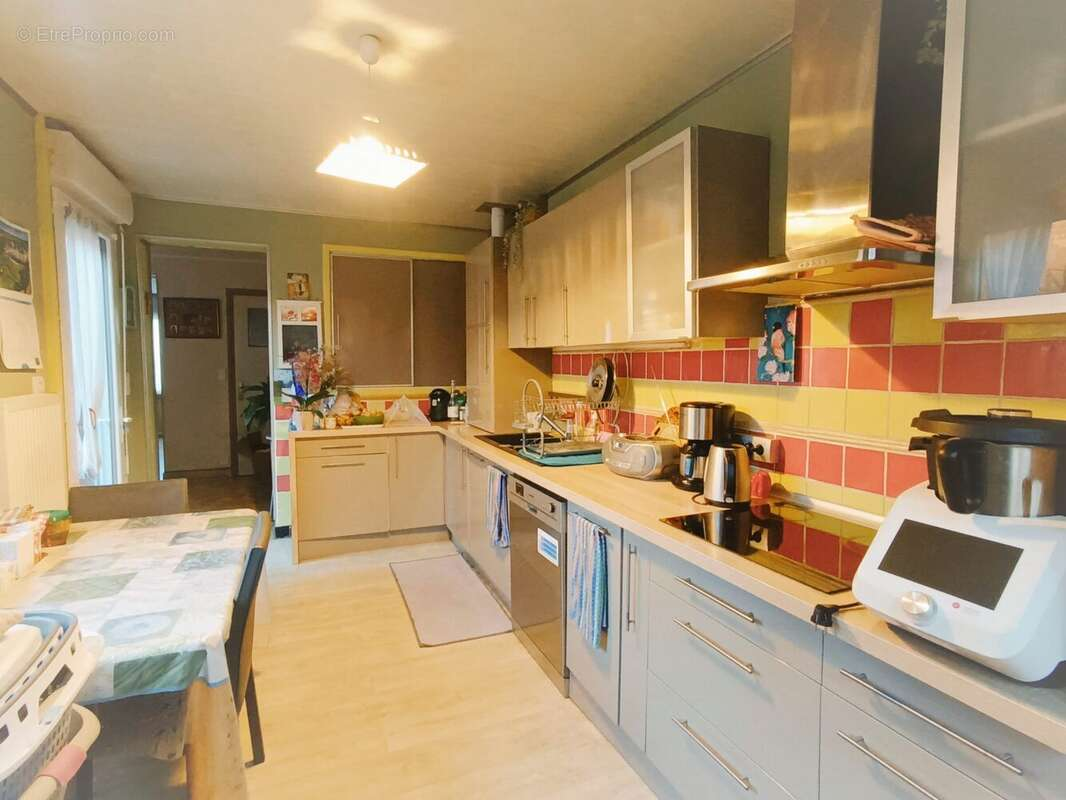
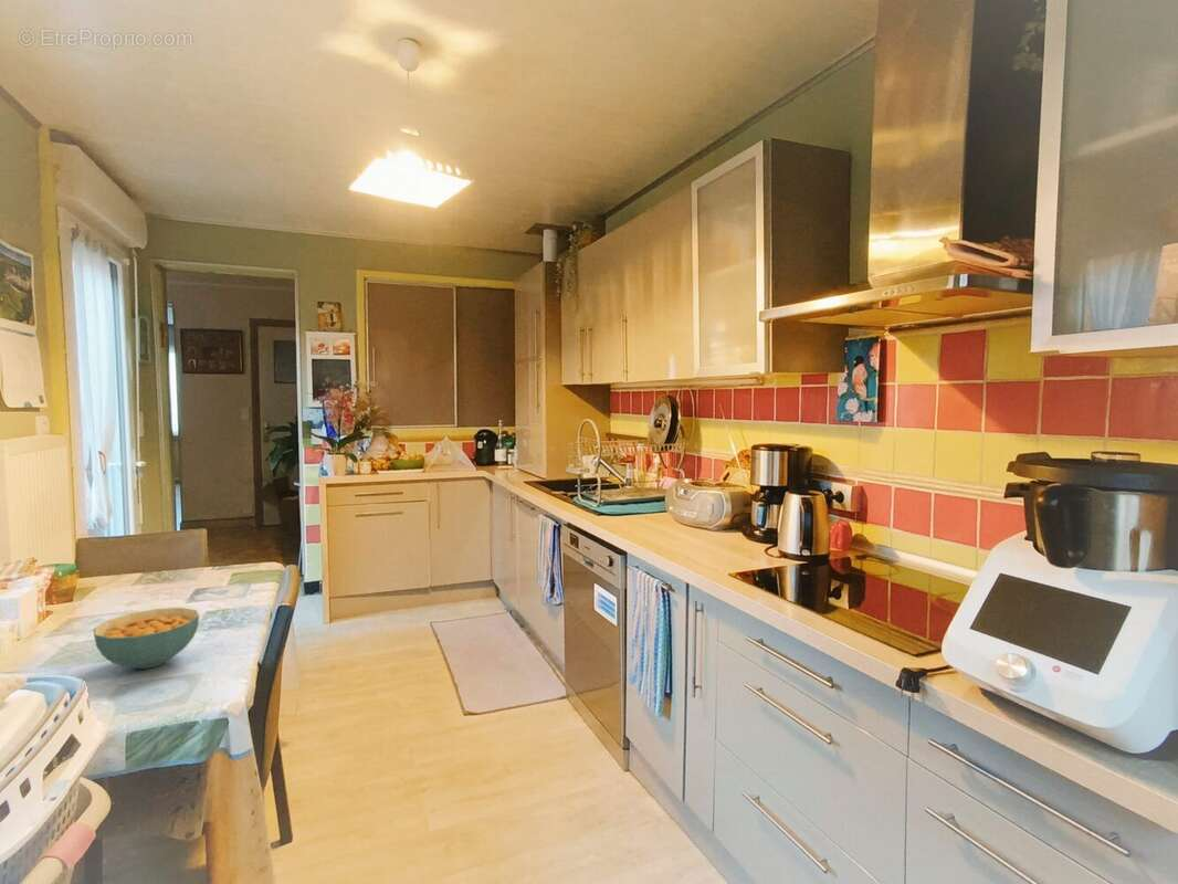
+ cereal bowl (148, 642)
